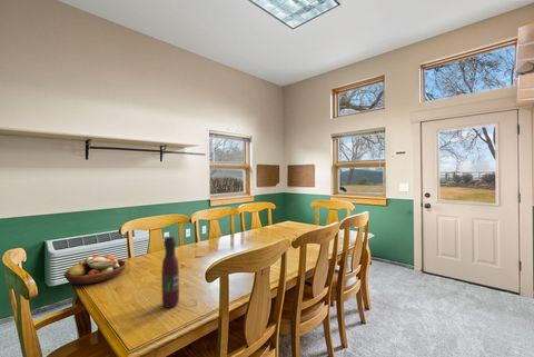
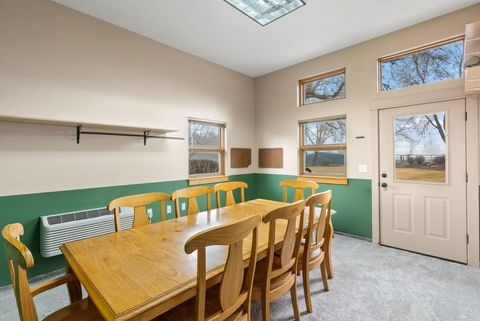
- fruit bowl (97, 265)
- wine bottle (170, 270)
